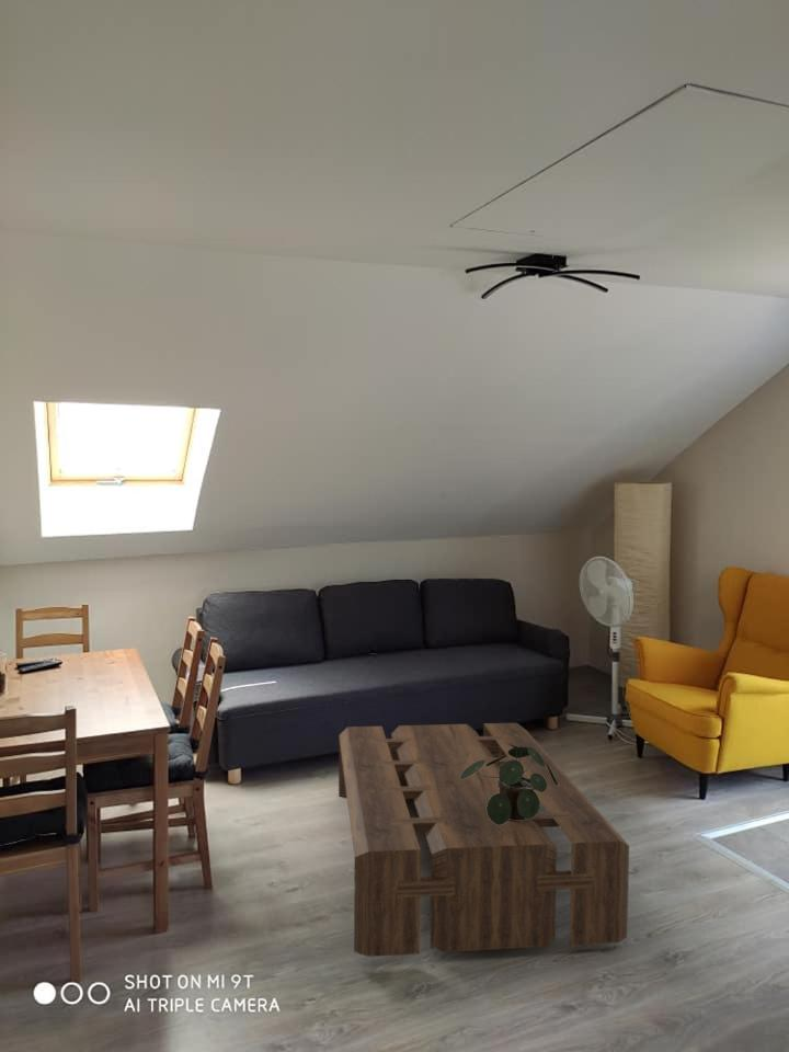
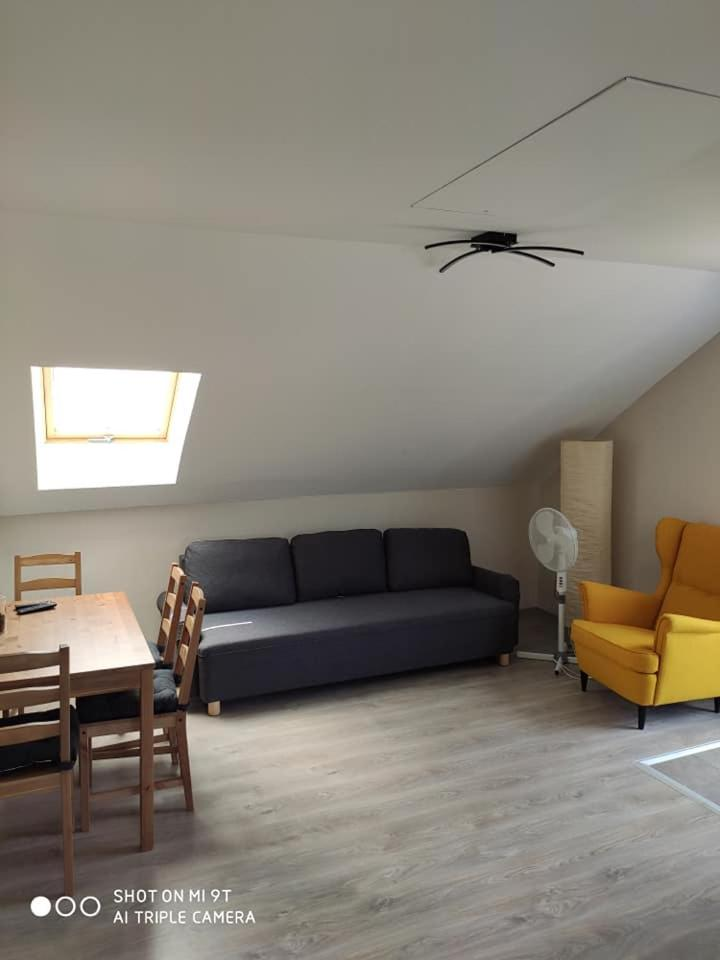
- potted plant (512, 779)
- coffee table (457, 814)
